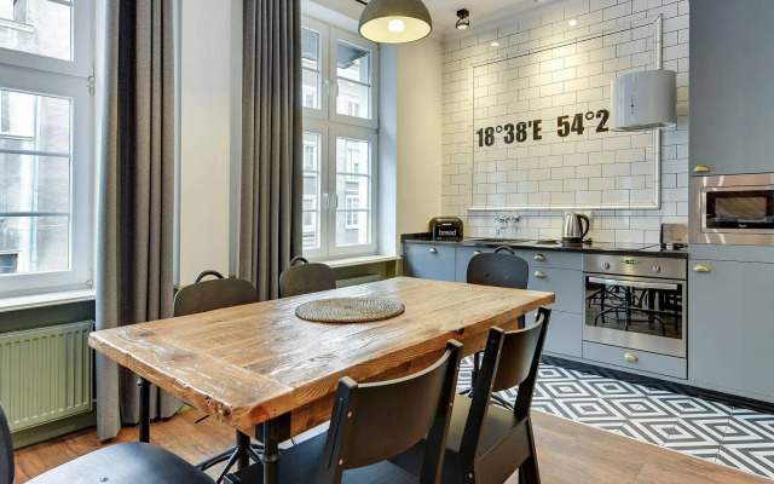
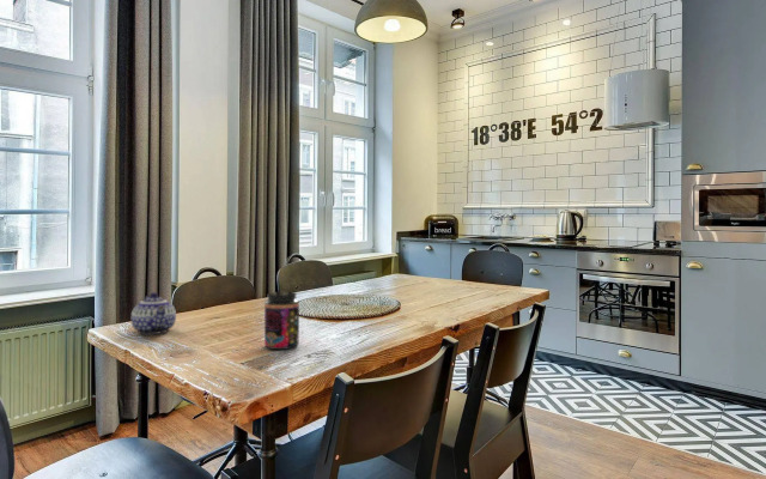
+ jar (281, 320)
+ teapot (153, 311)
